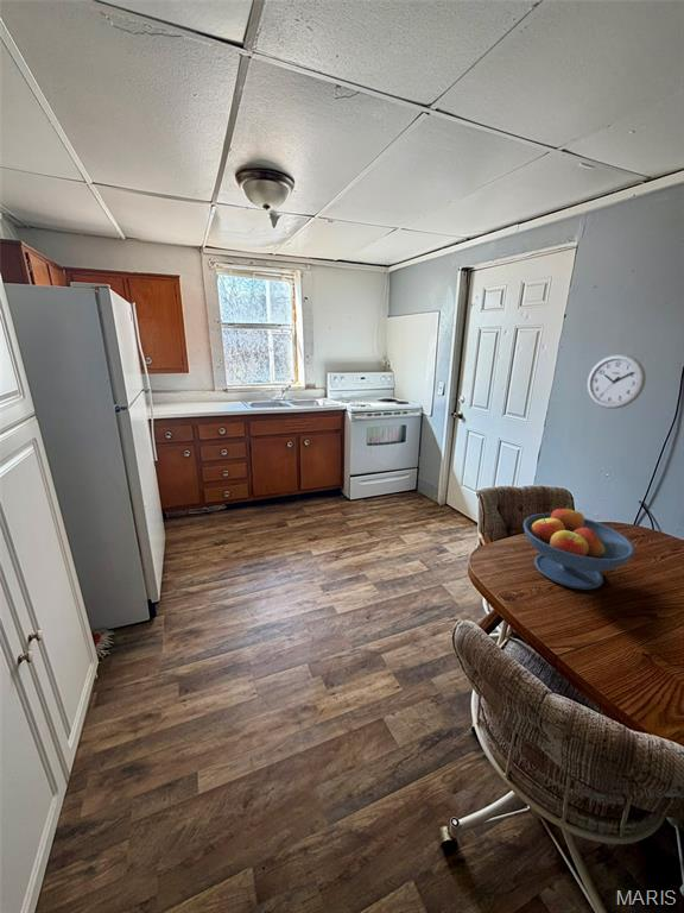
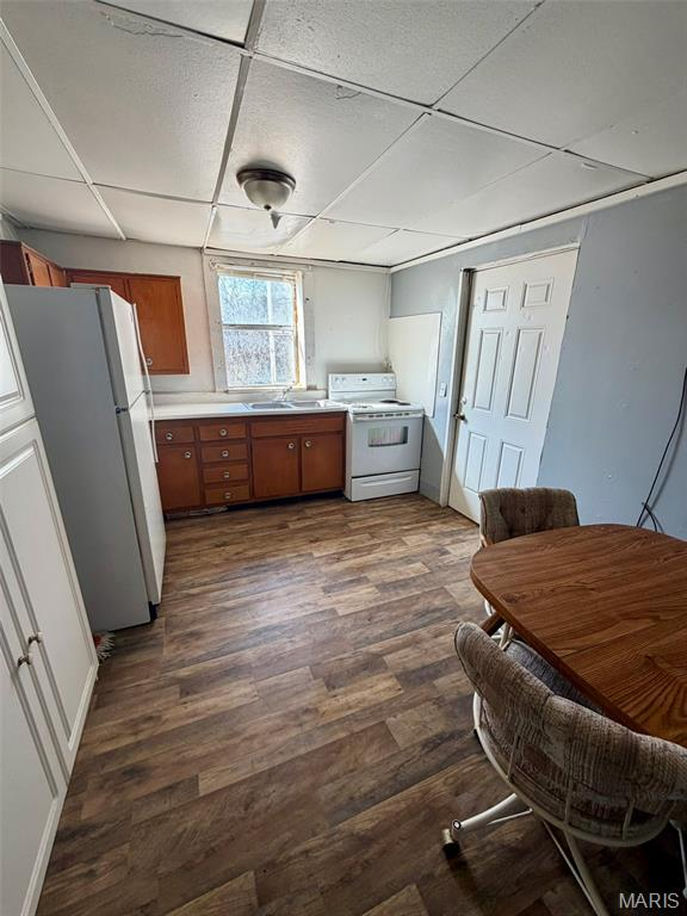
- fruit bowl (572, 546)
- wall clock (613, 382)
